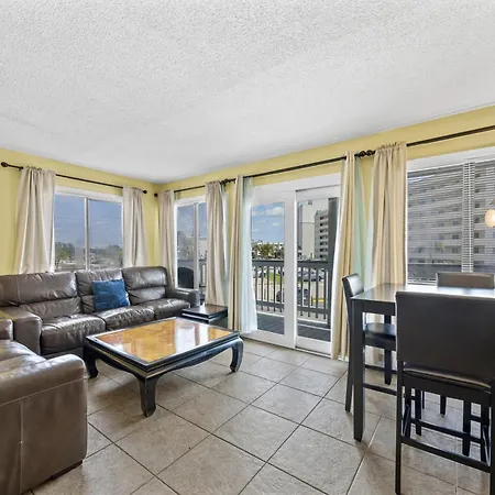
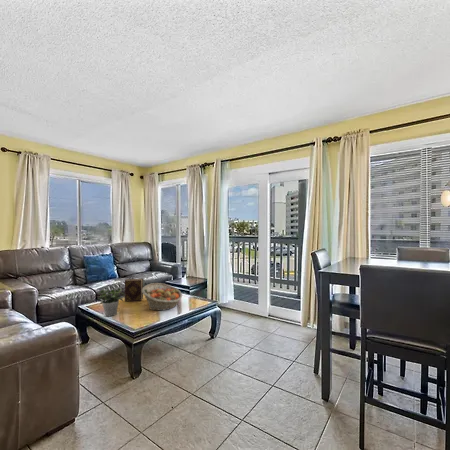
+ fruit basket (162, 295)
+ diary (133, 289)
+ potted plant (110, 300)
